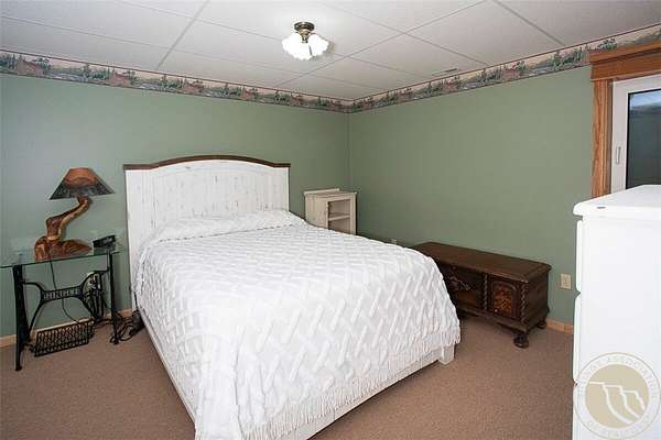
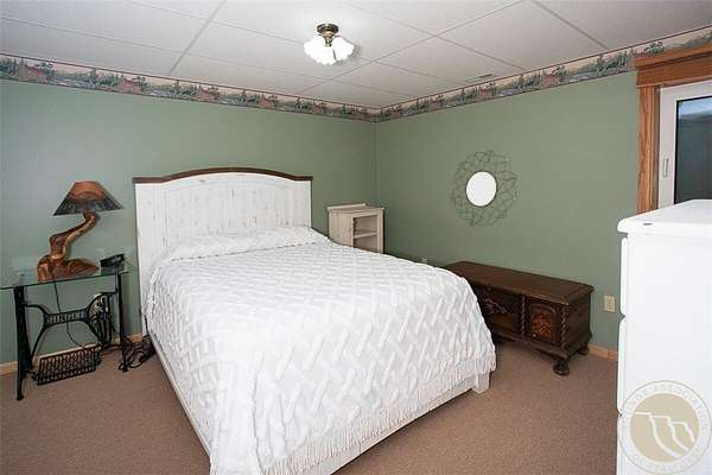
+ home mirror (481, 196)
